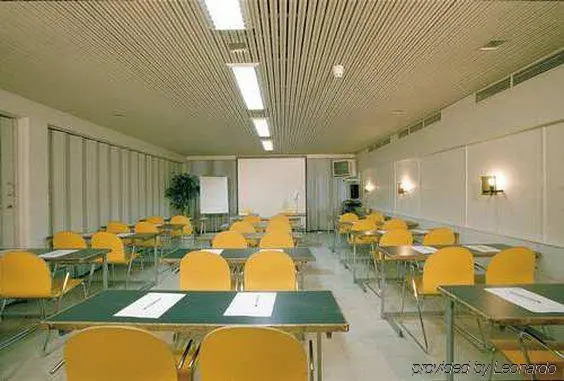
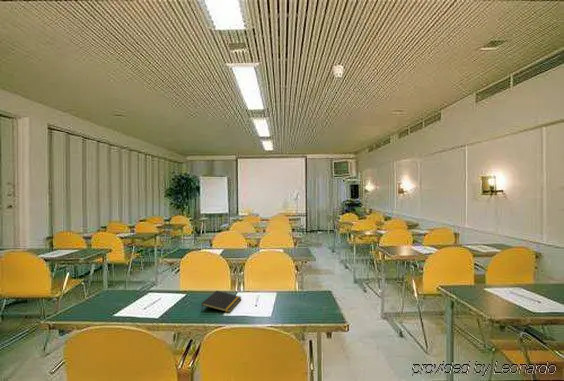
+ notepad (222, 300)
